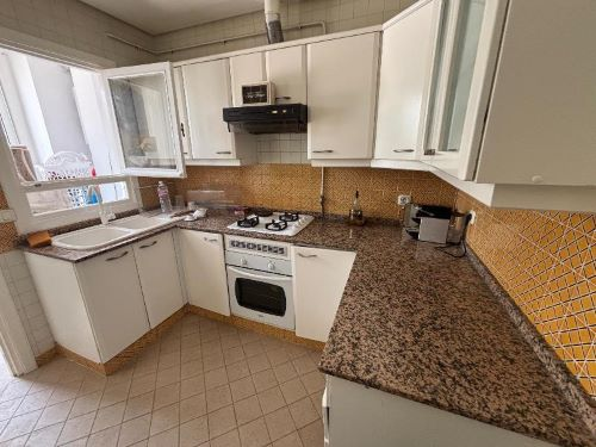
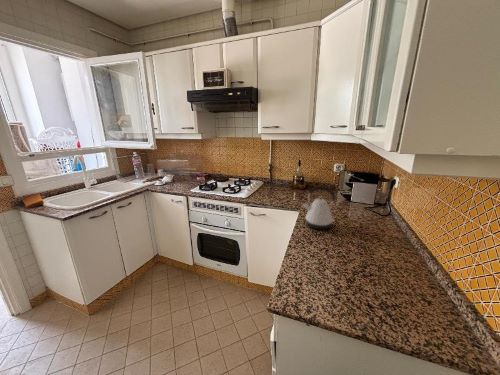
+ kettle (319, 206)
